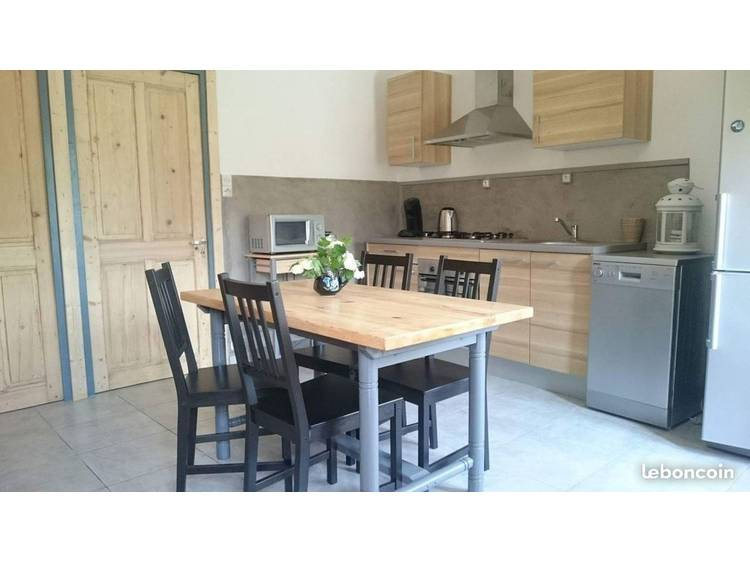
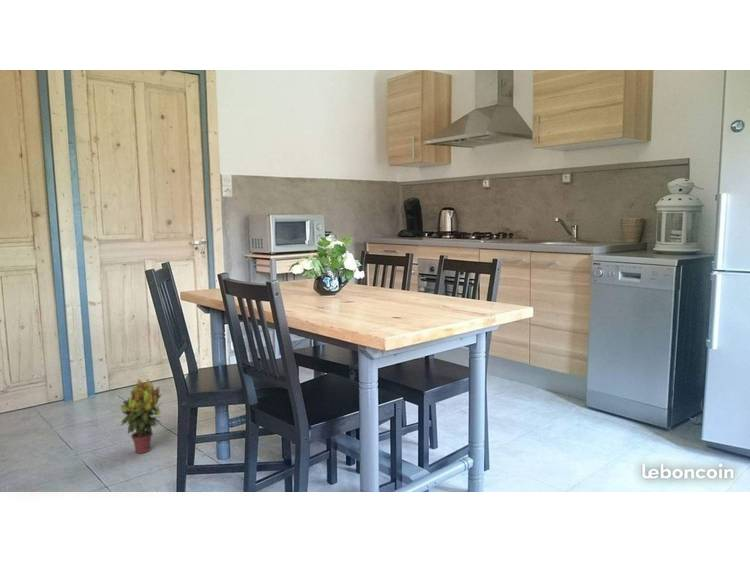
+ potted plant (141, 416)
